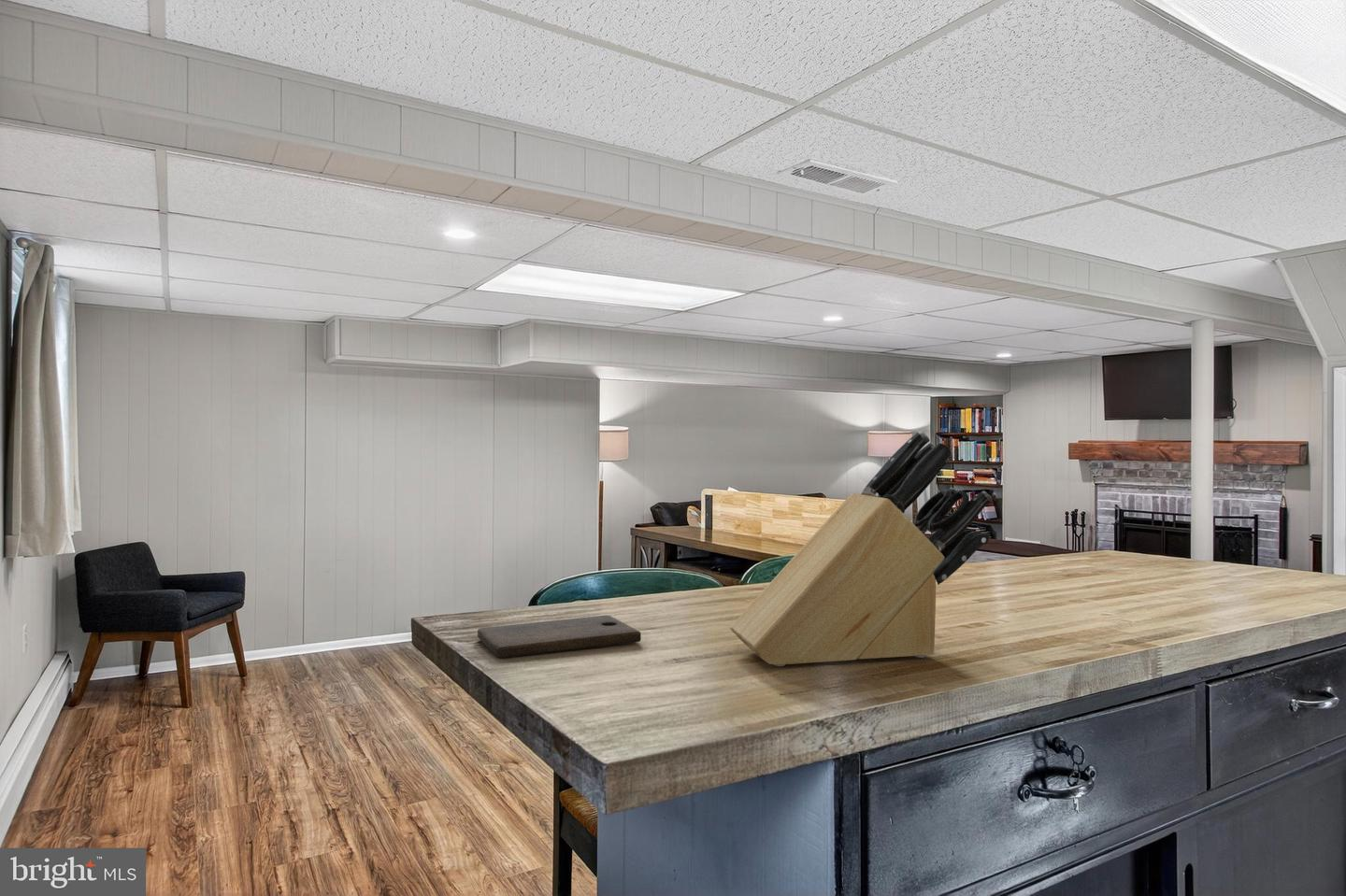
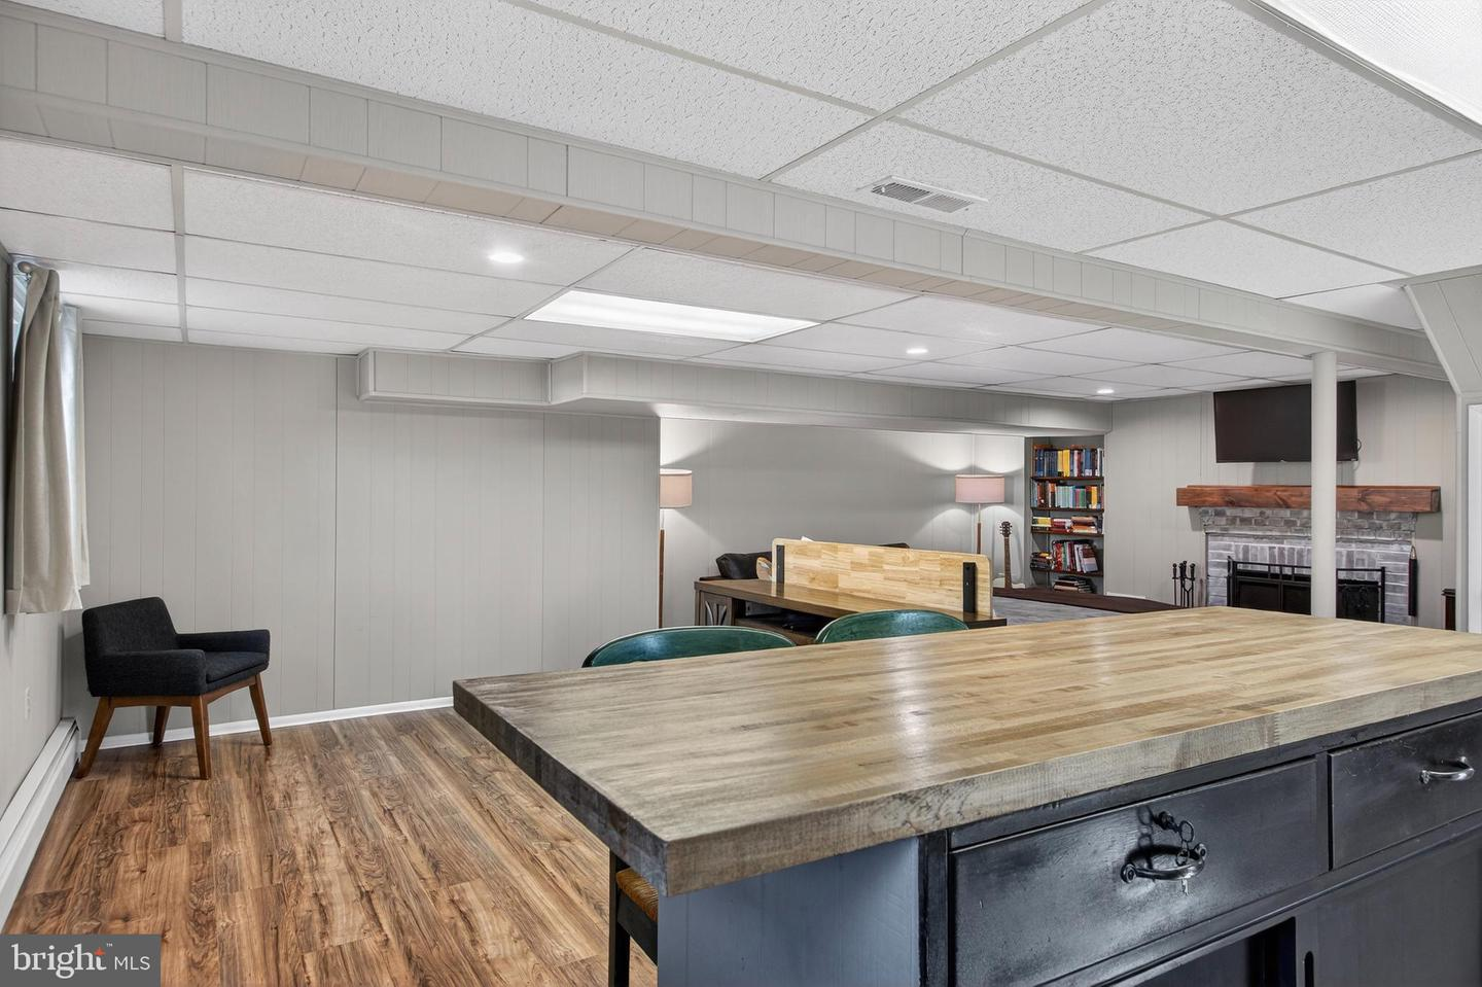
- knife block (862, 541)
- cutting board (558, 634)
